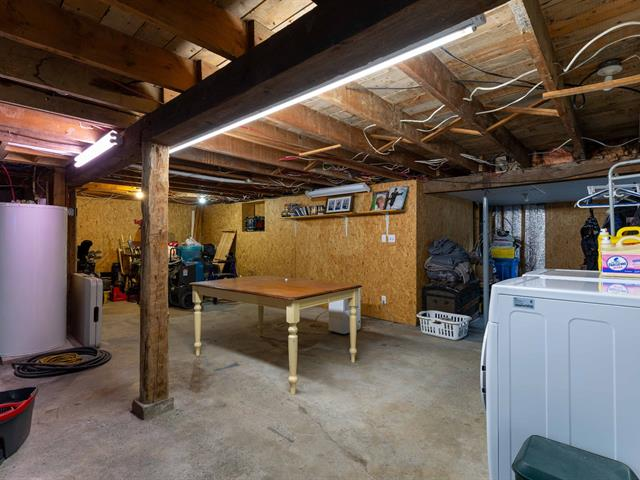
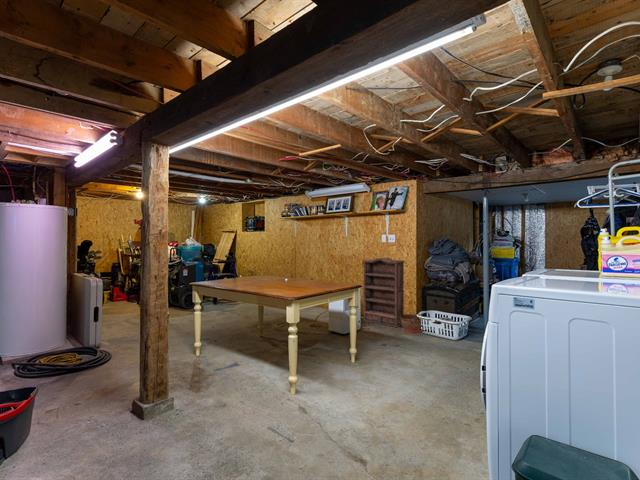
+ bookshelf (383, 290)
+ basket (412, 323)
